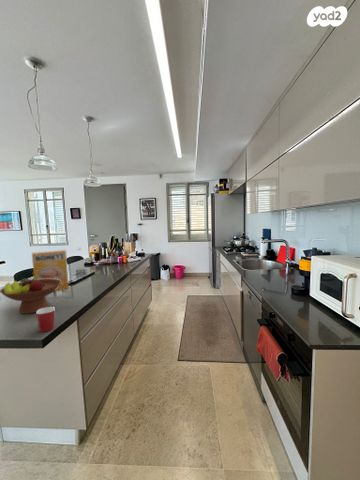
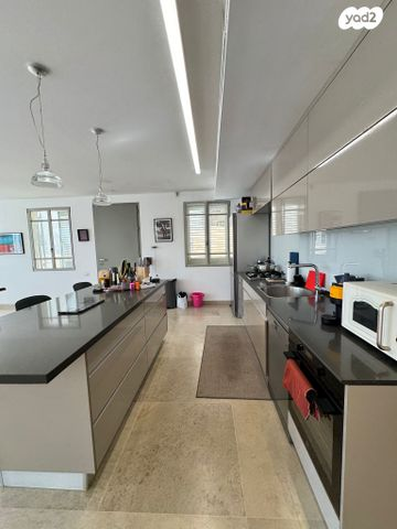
- cereal box (50, 271)
- mug (46, 317)
- fruit bowl (33, 292)
